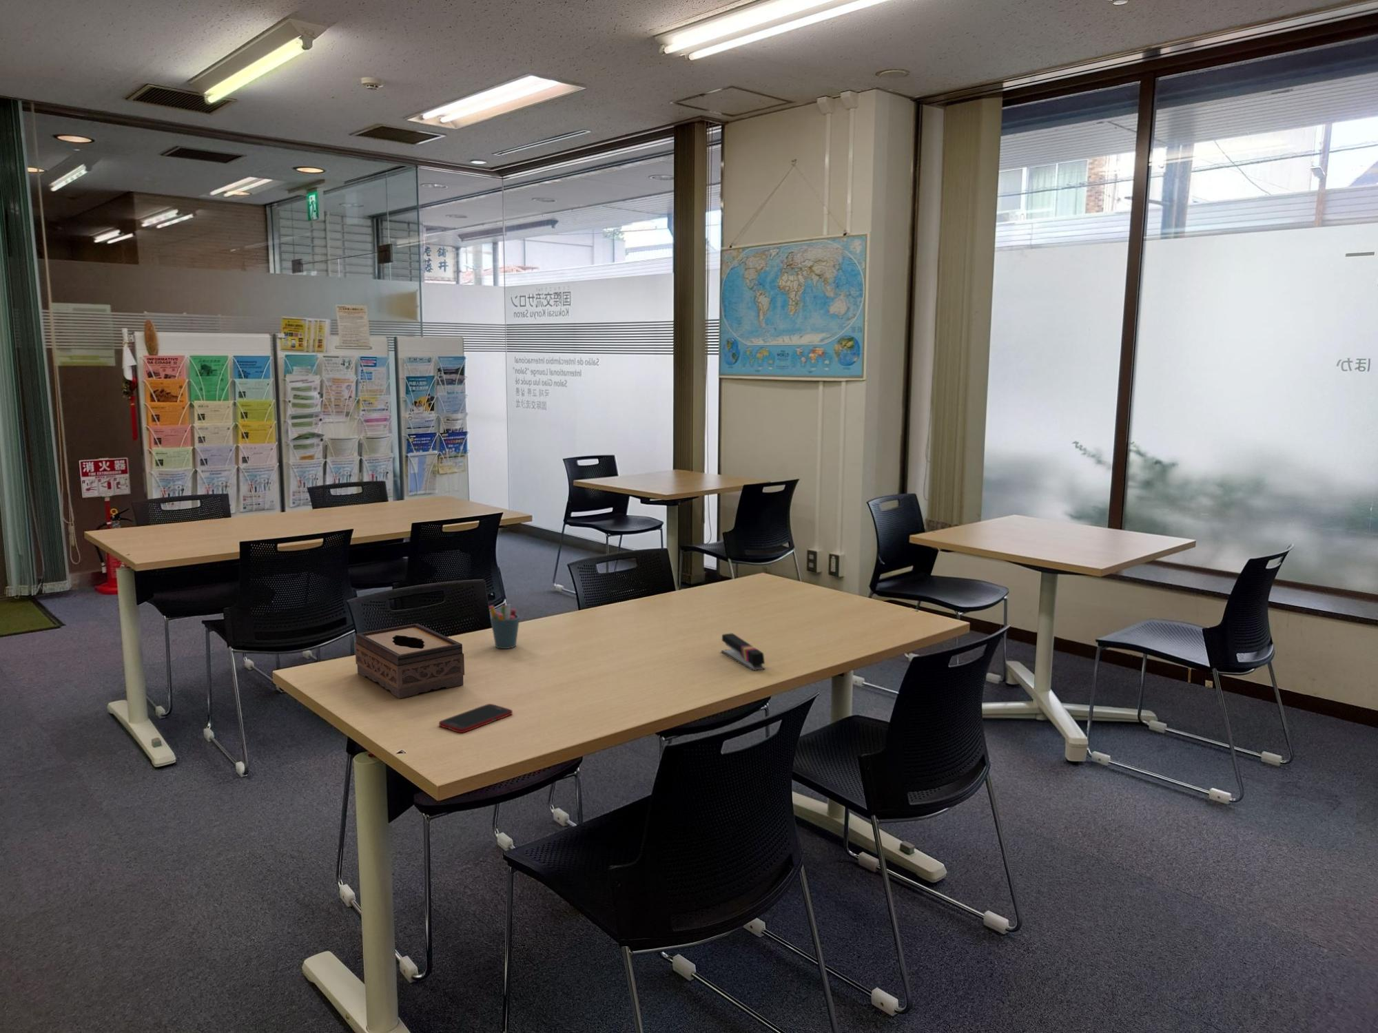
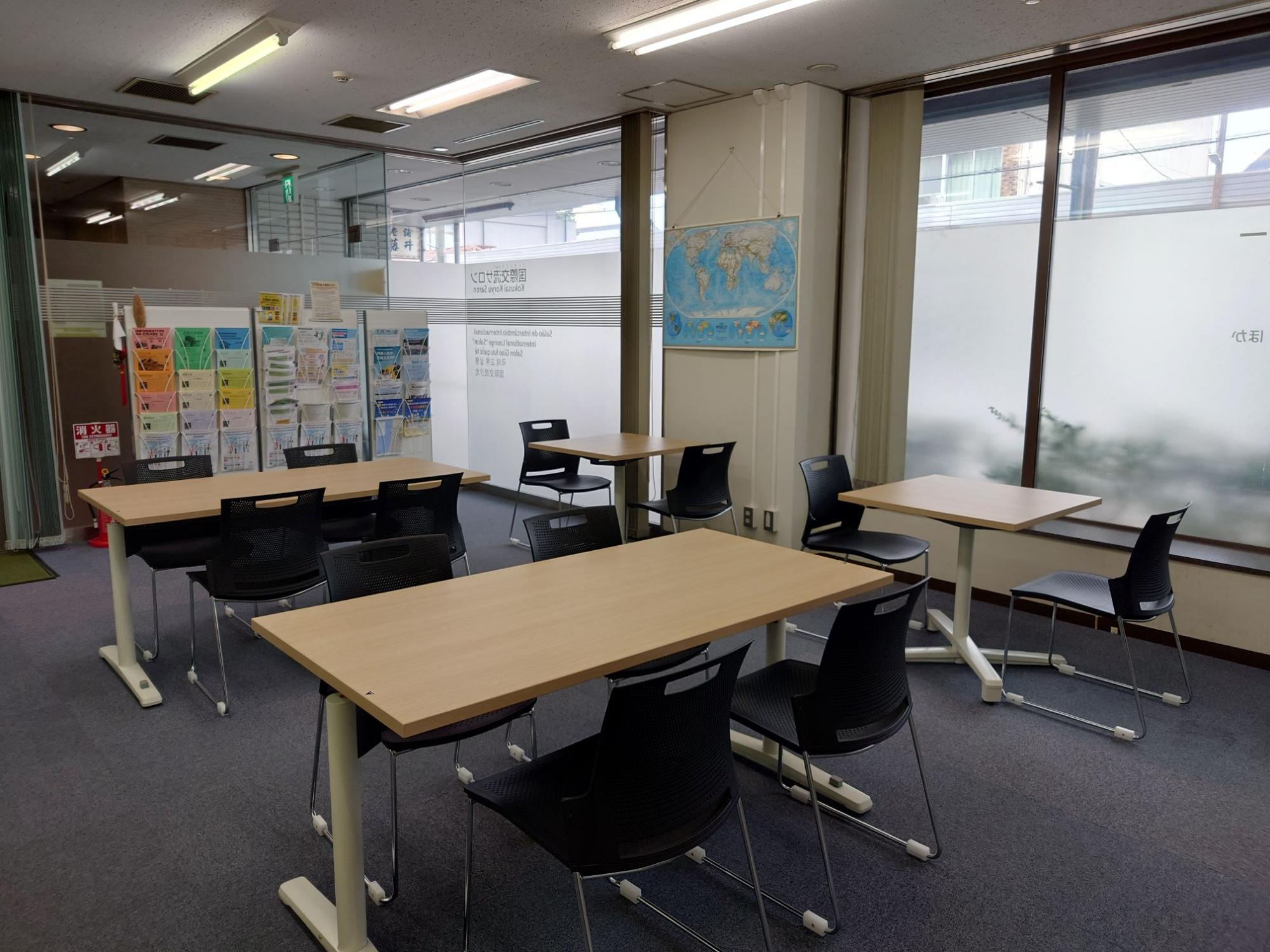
- tissue box (409, 659)
- pen holder (505, 623)
- cell phone (476, 717)
- stapler (742, 651)
